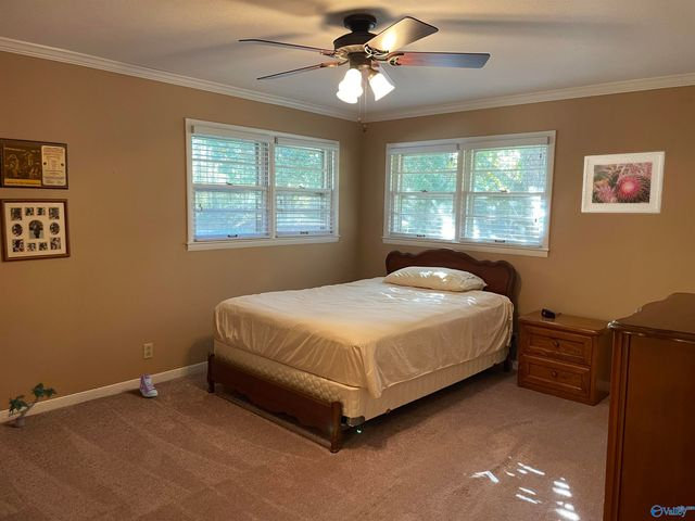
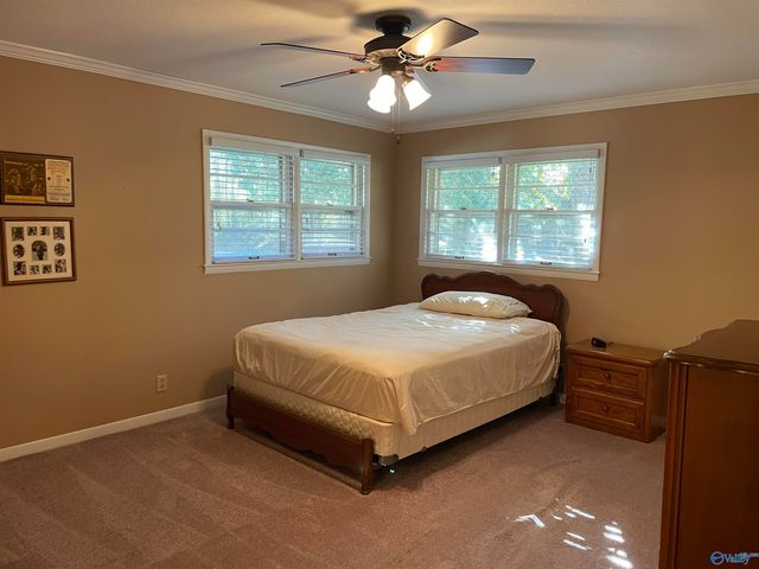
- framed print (620, 183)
- potted plant (34, 404)
- sneaker (147, 384)
